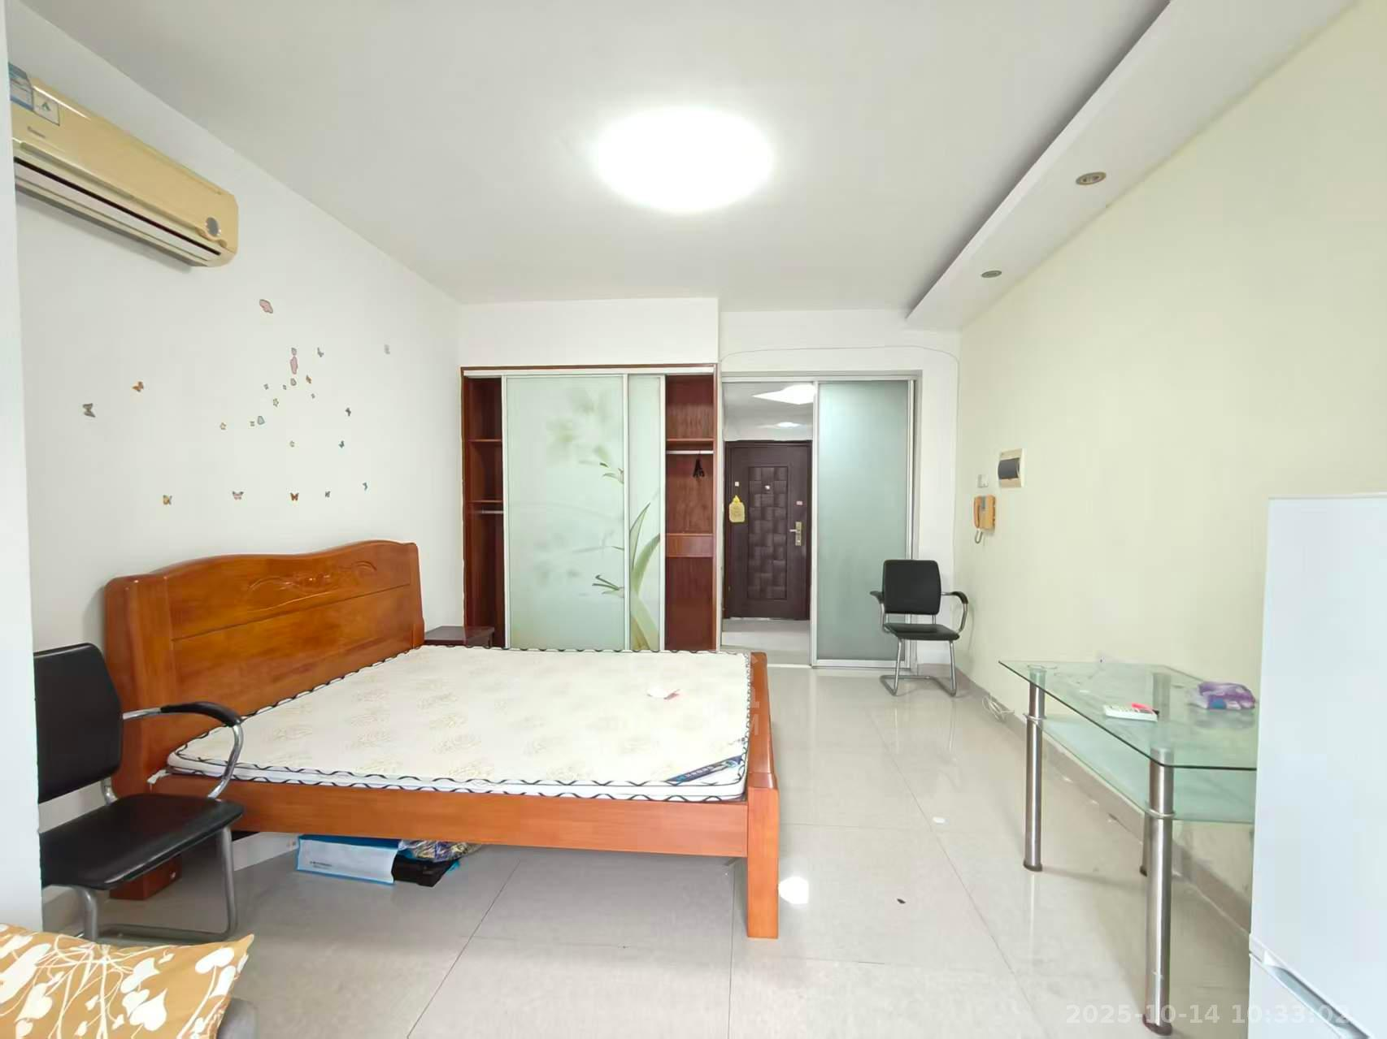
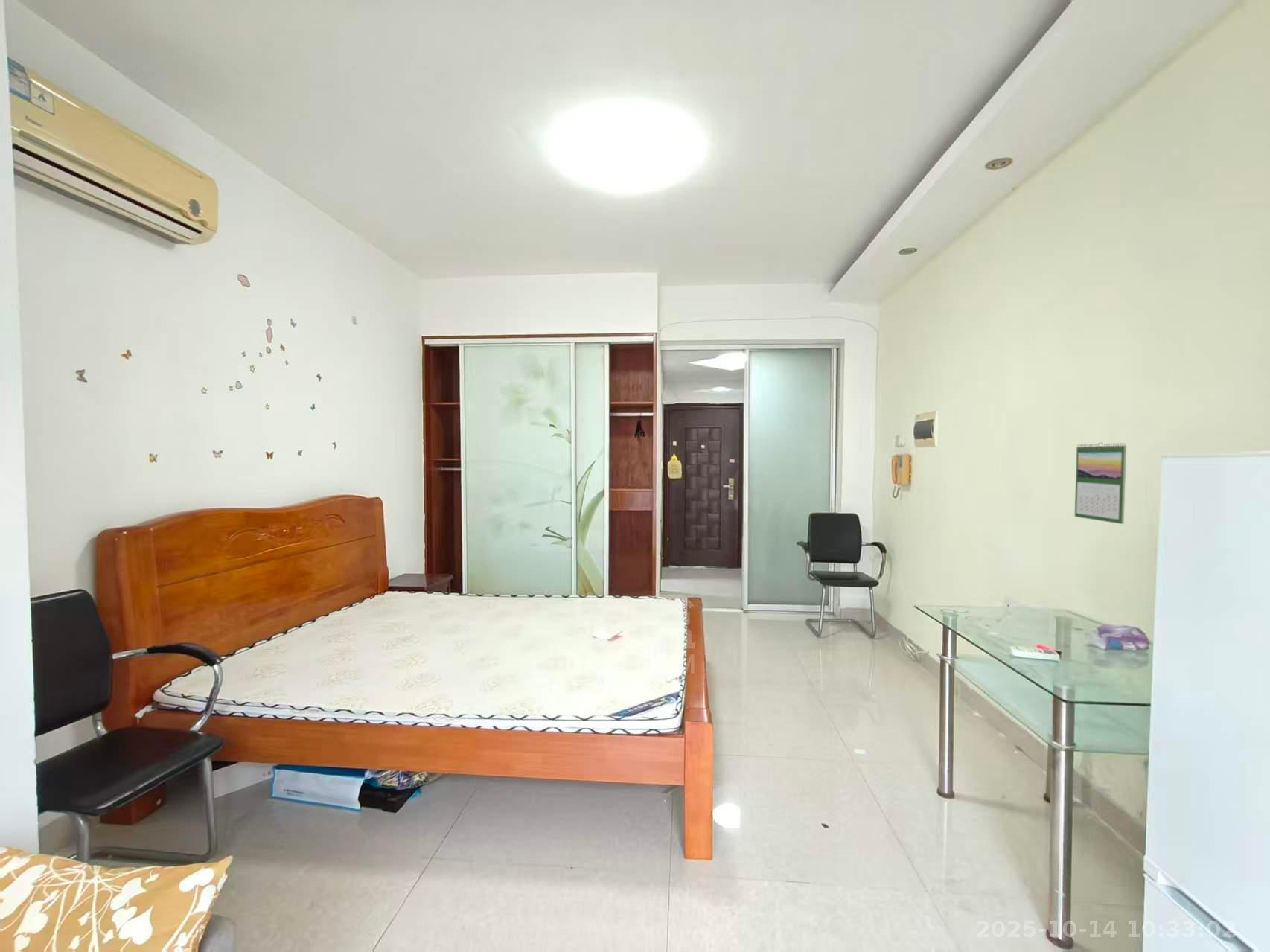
+ calendar (1099, 481)
